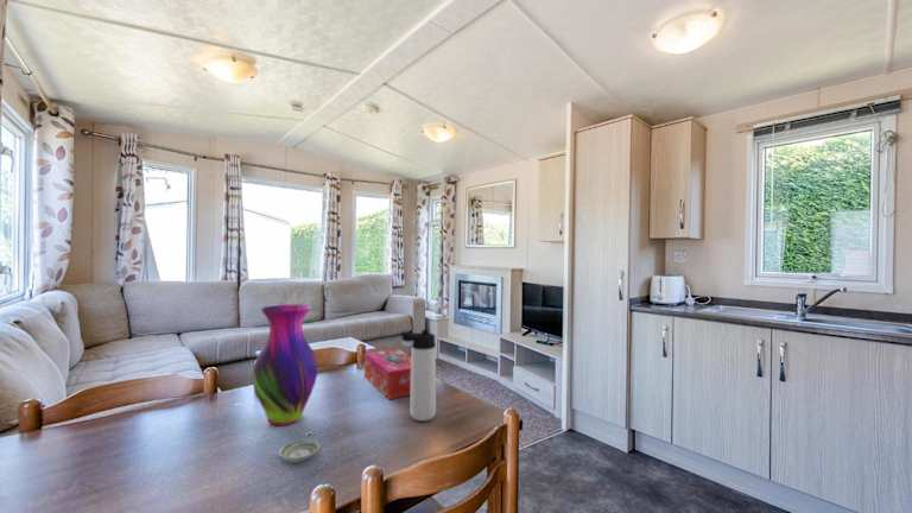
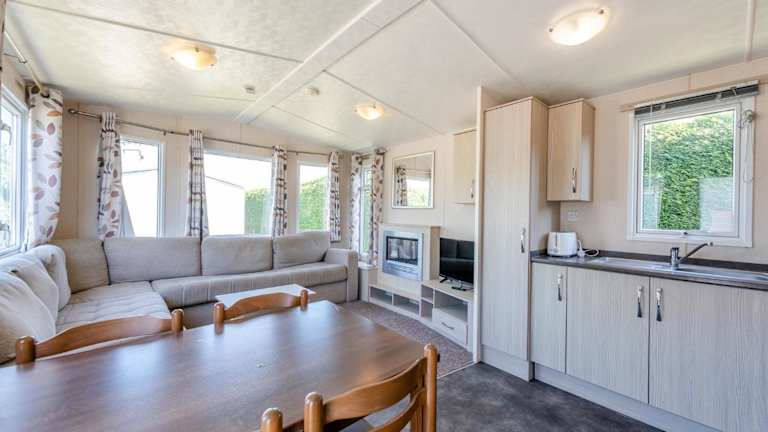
- saucer (299, 452)
- tissue box (393, 370)
- thermos bottle (417, 374)
- vase (285, 363)
